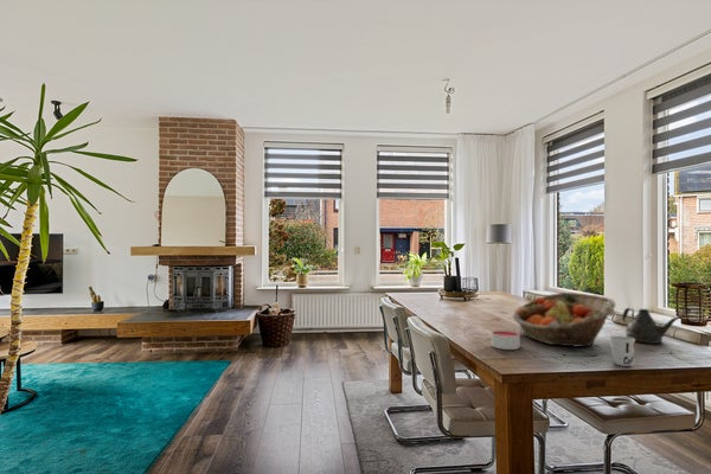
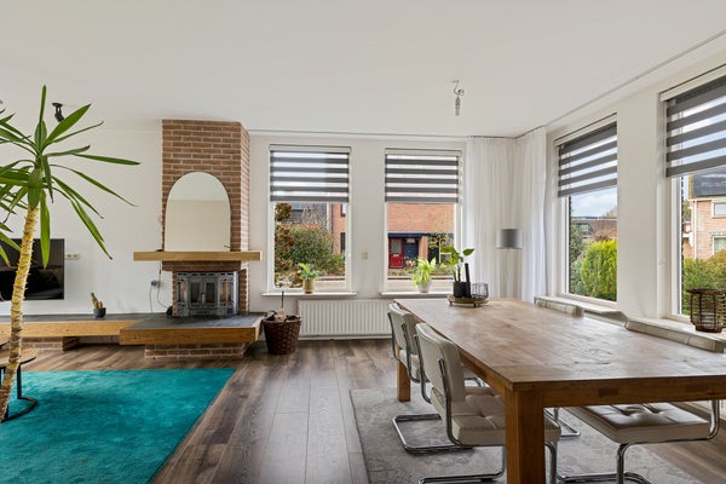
- cup (622, 351)
- candle (505, 339)
- fruit basket (561, 316)
- teapot (651, 325)
